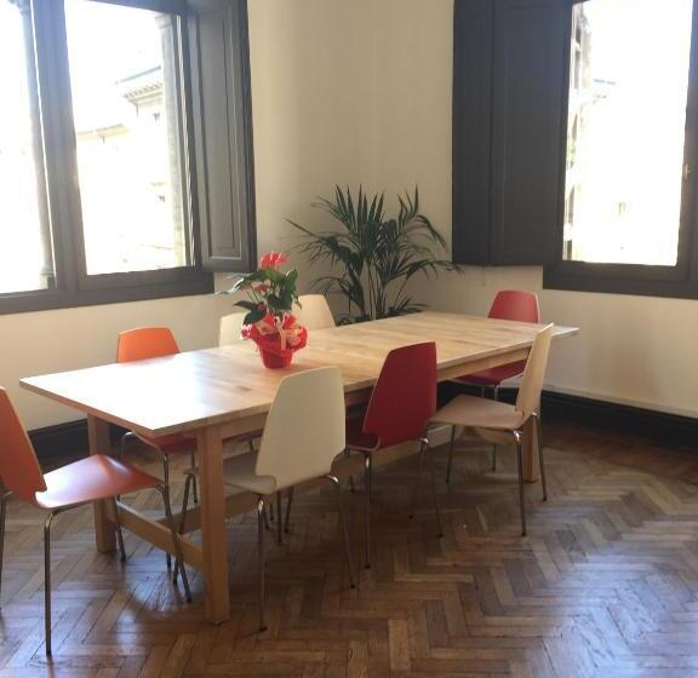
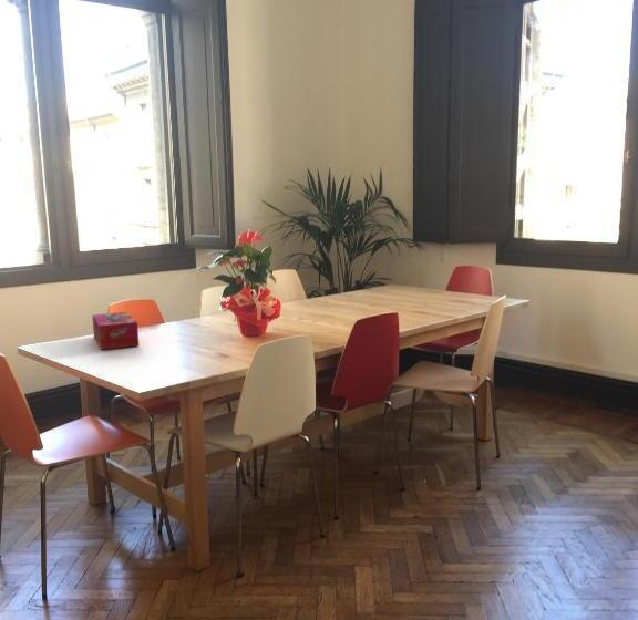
+ tissue box (114, 329)
